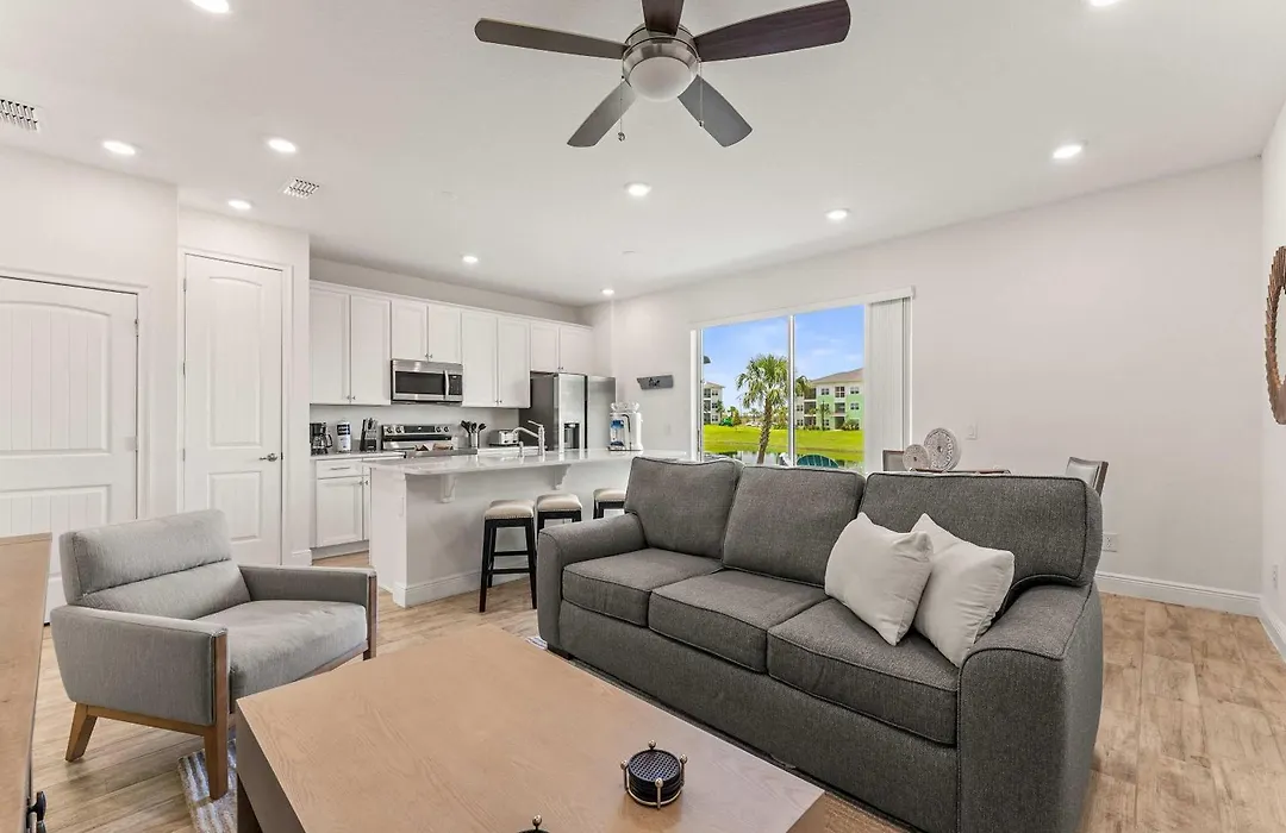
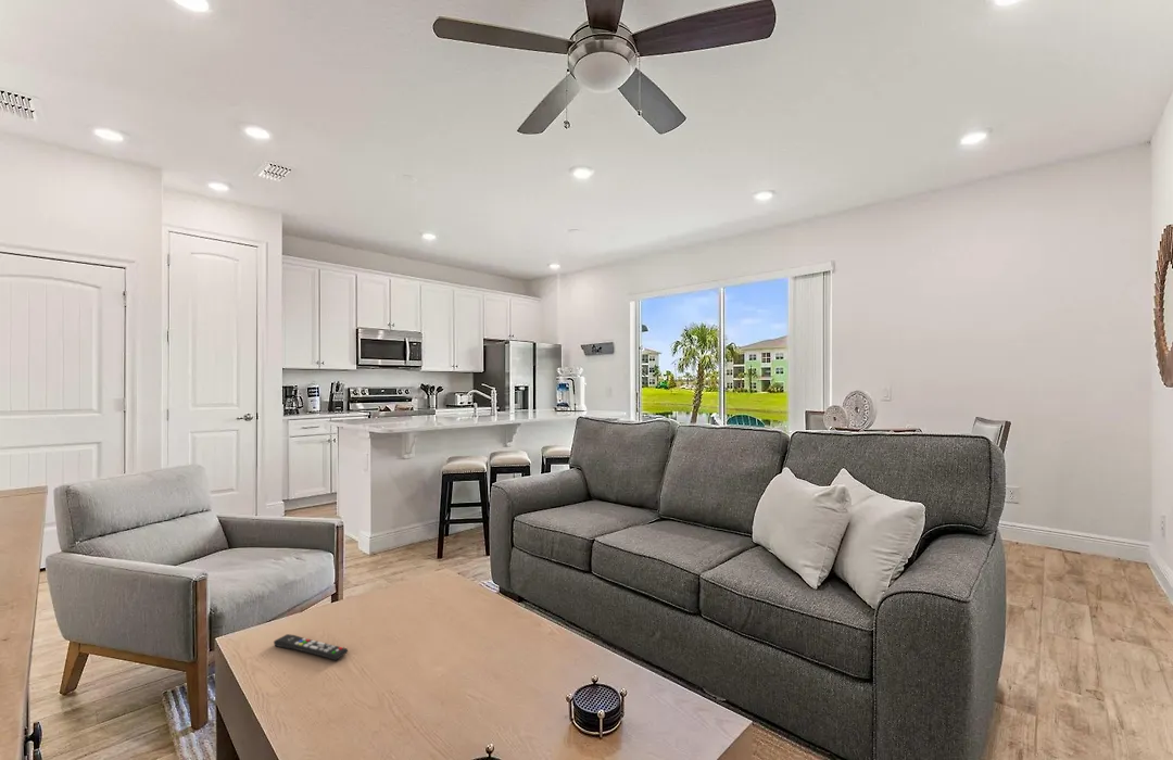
+ remote control (310, 646)
